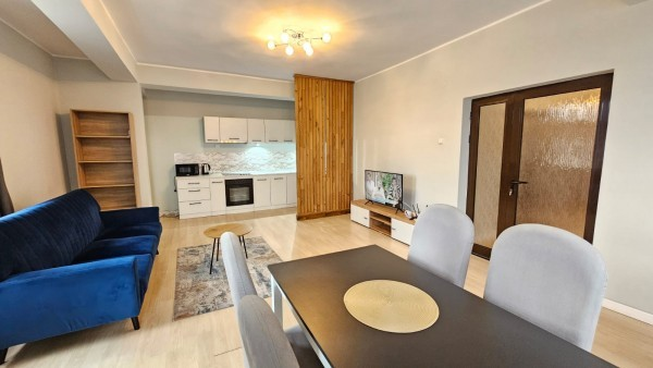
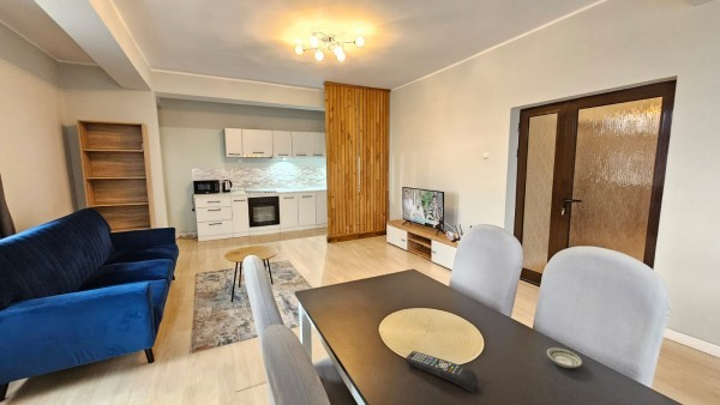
+ remote control (439, 368)
+ saucer (563, 359)
